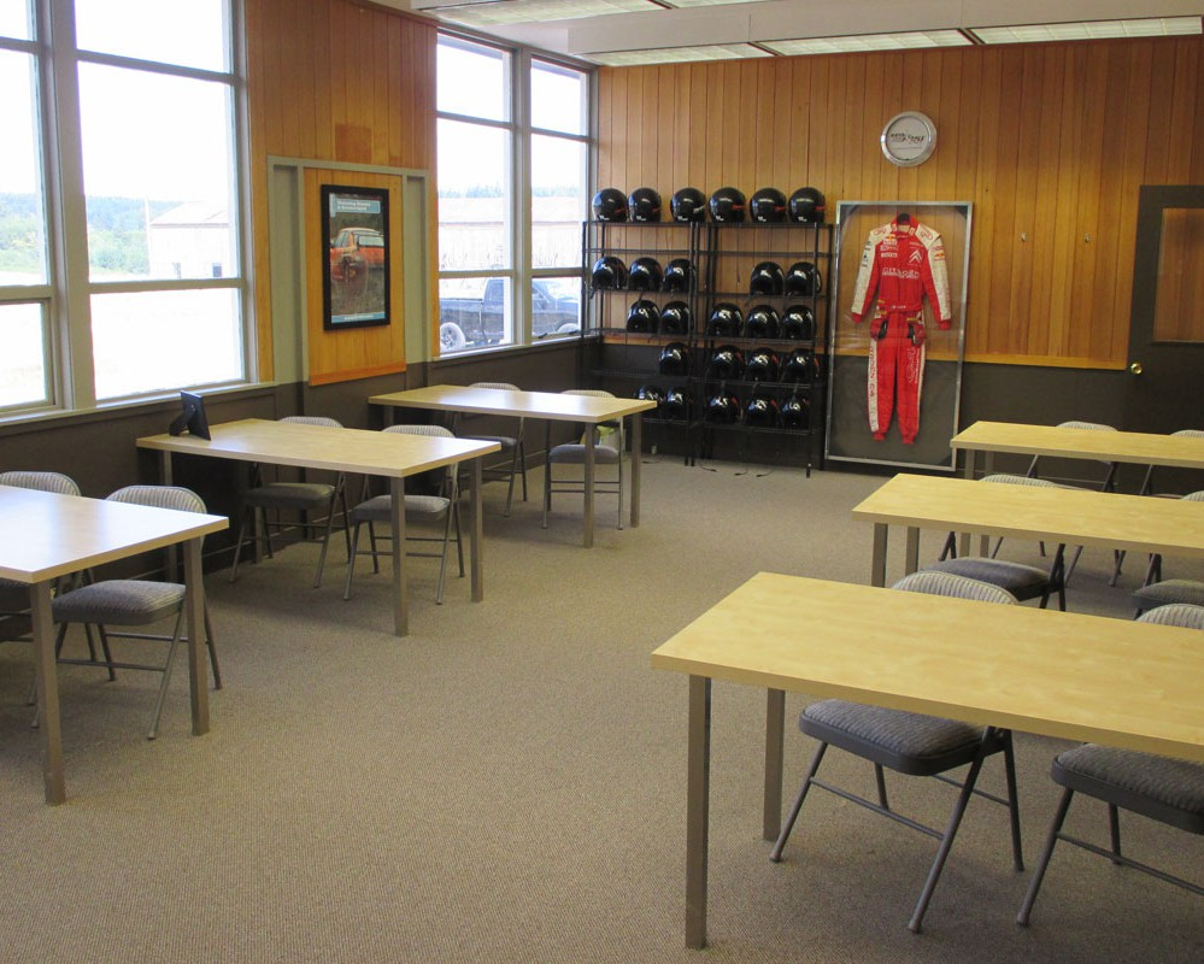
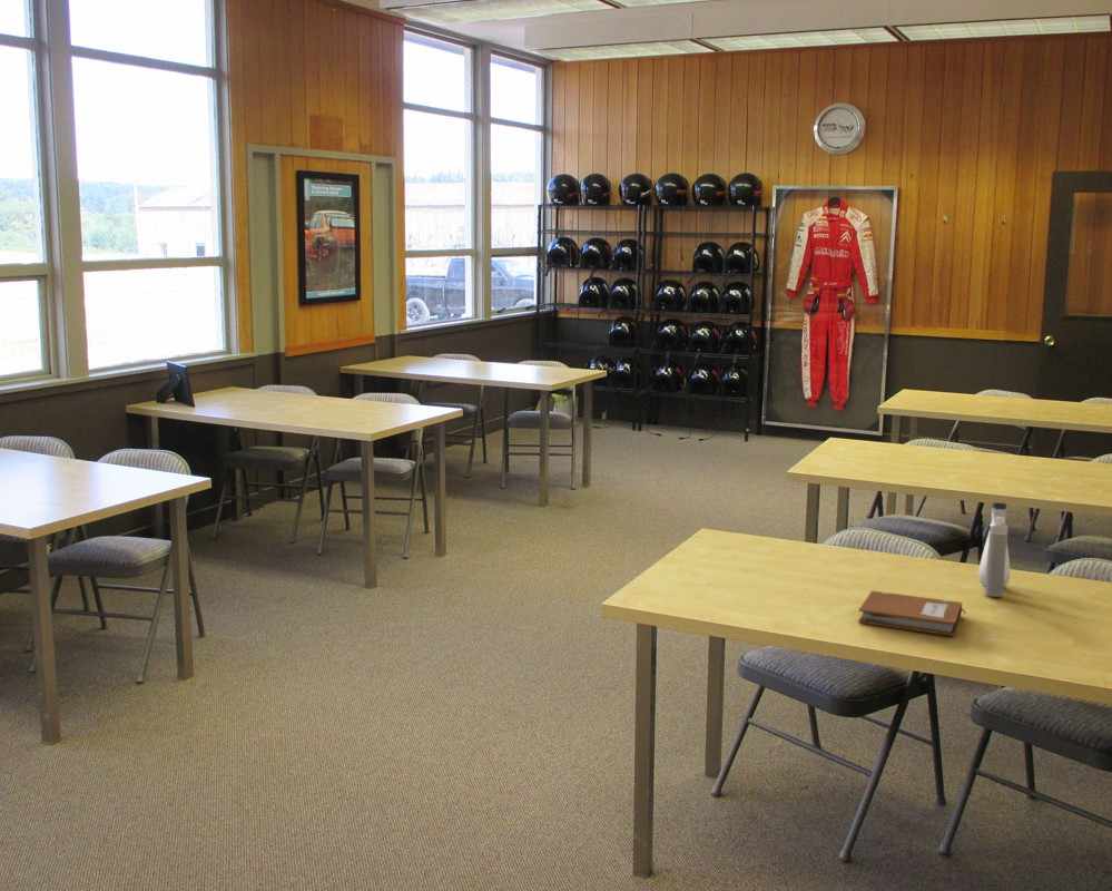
+ water bottle (996, 546)
+ notebook (913, 611)
